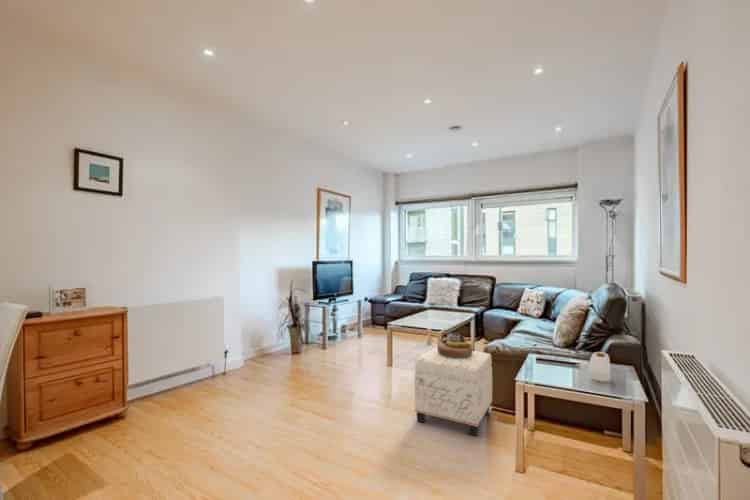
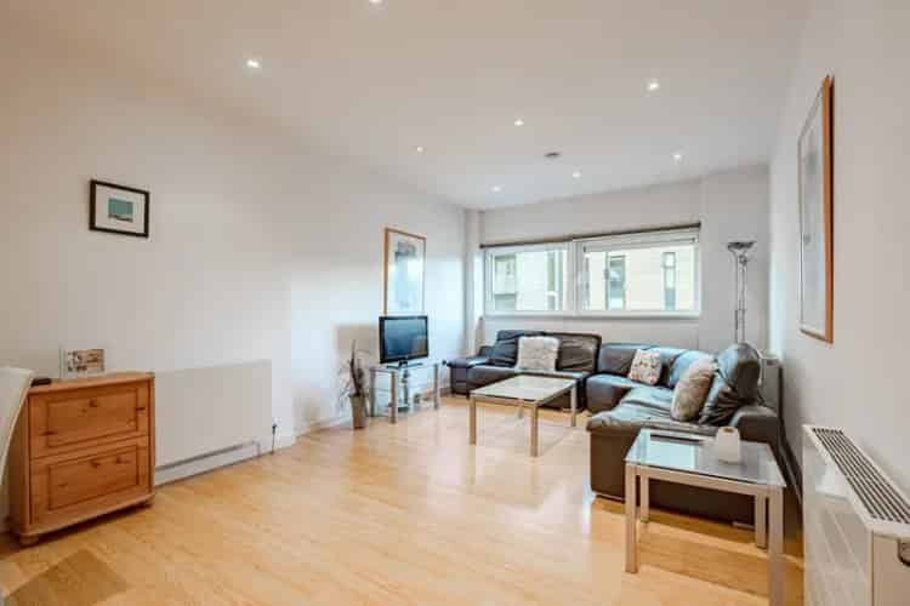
- decorative bowl (454, 342)
- ottoman (454, 385)
